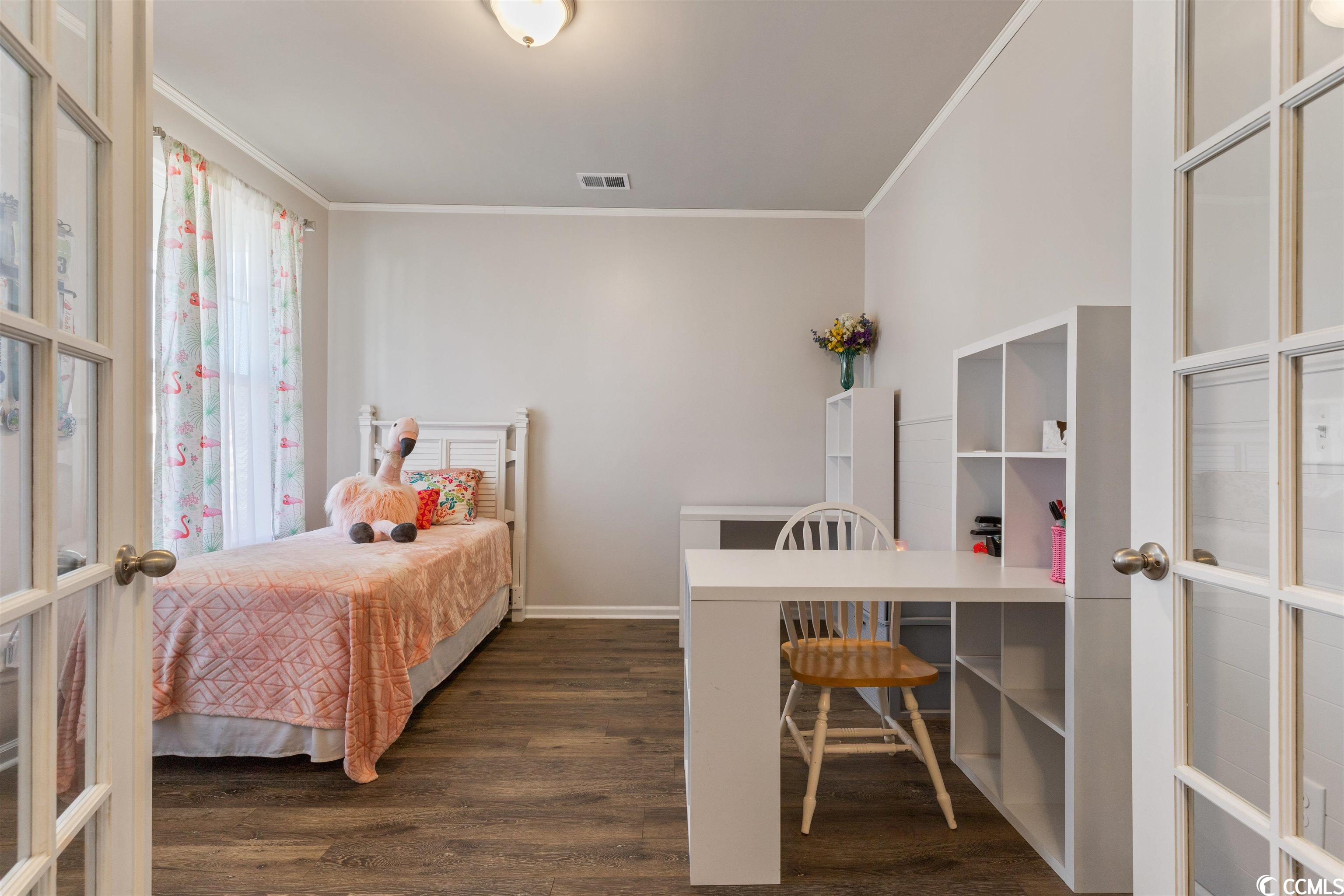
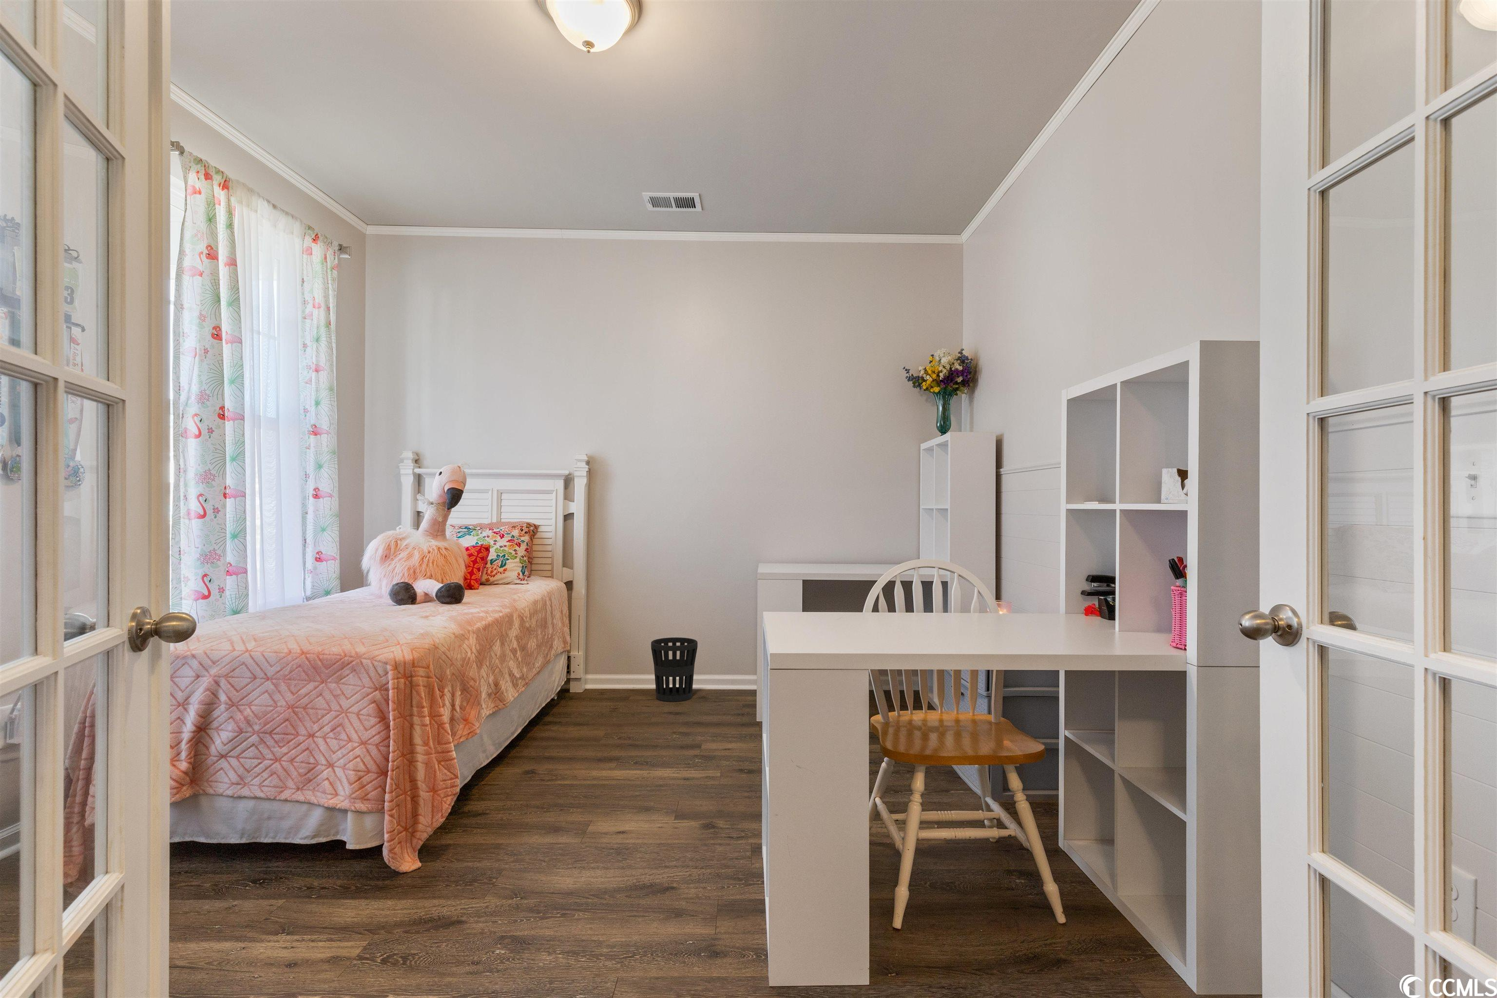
+ wastebasket (674, 669)
